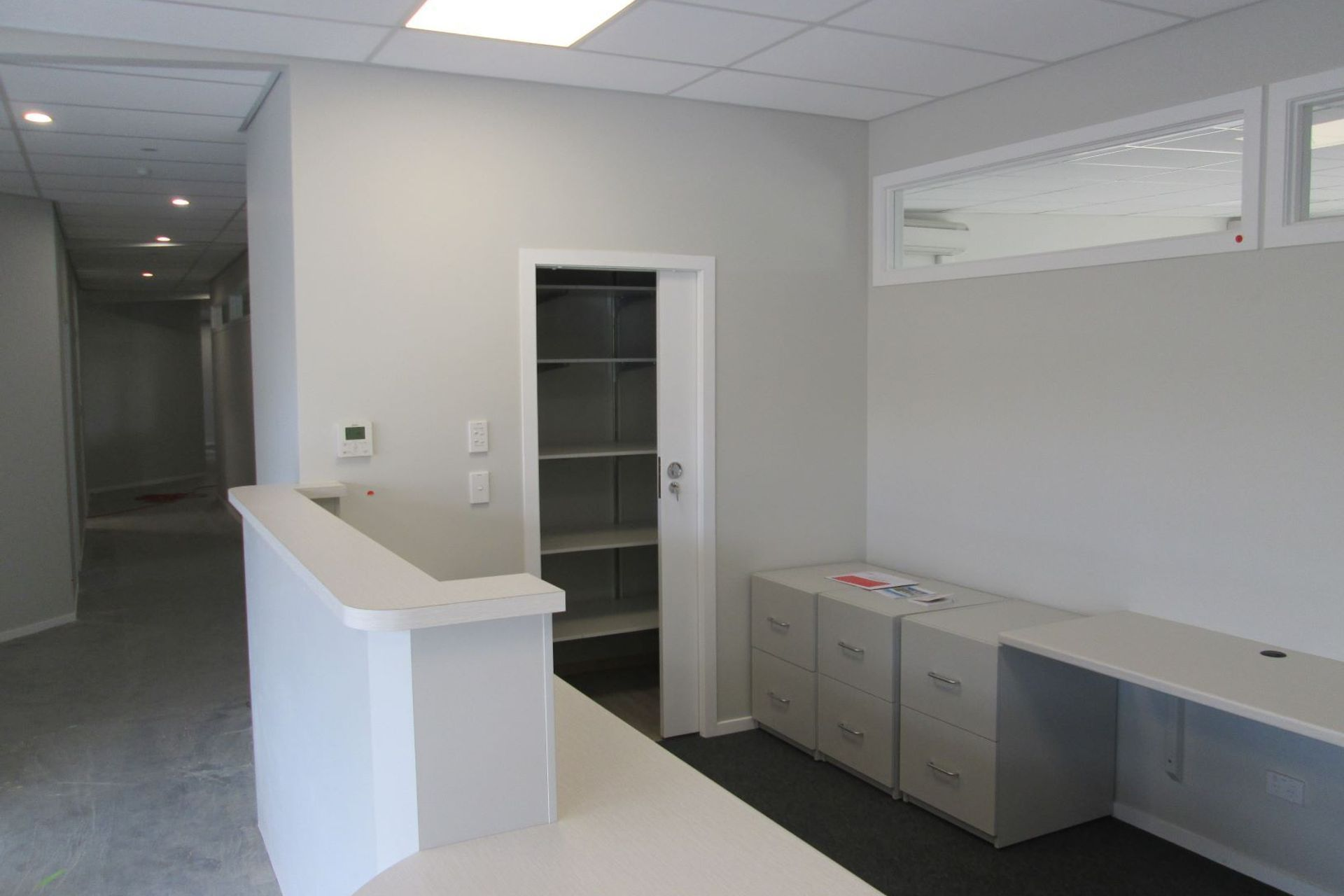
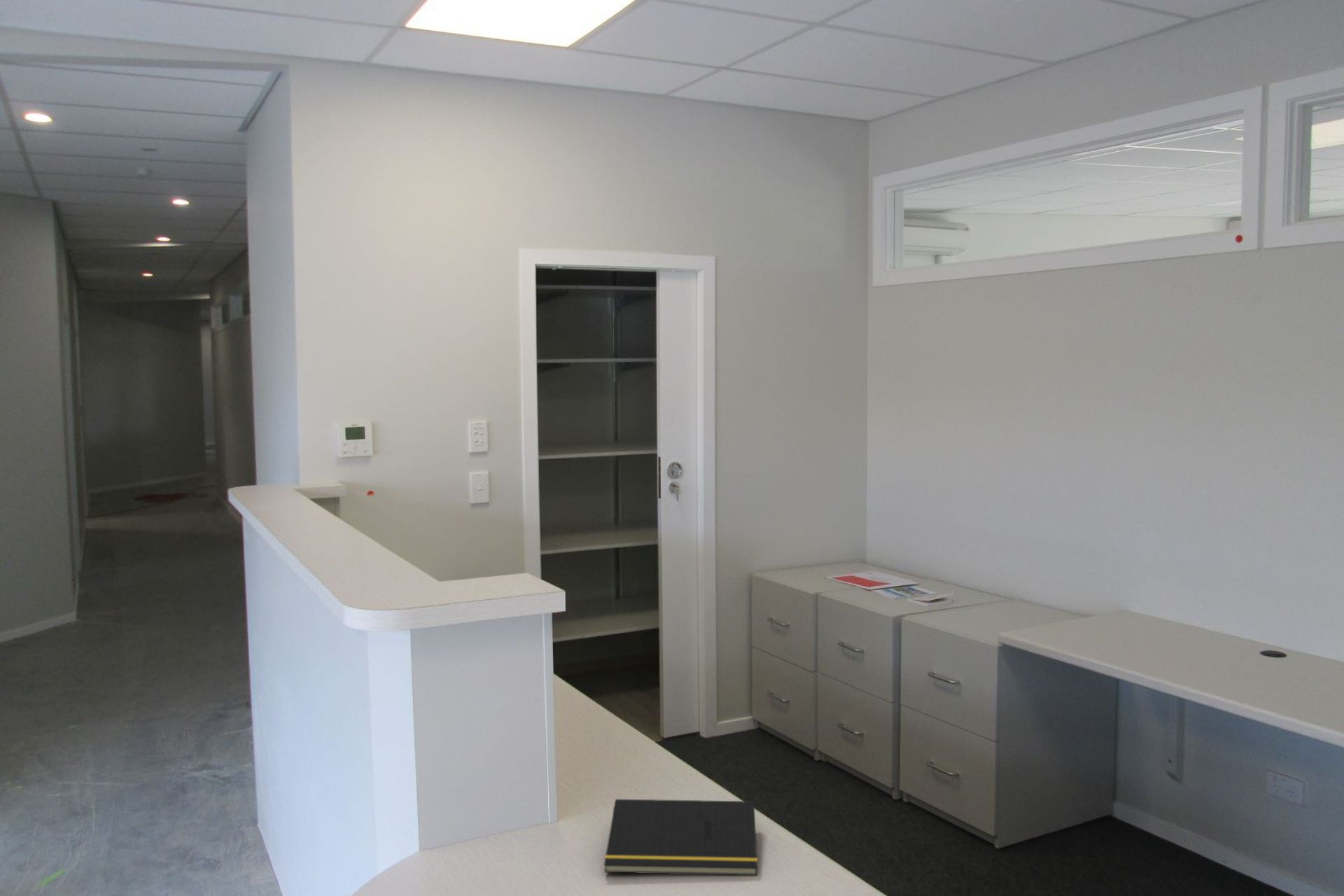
+ notepad (682, 835)
